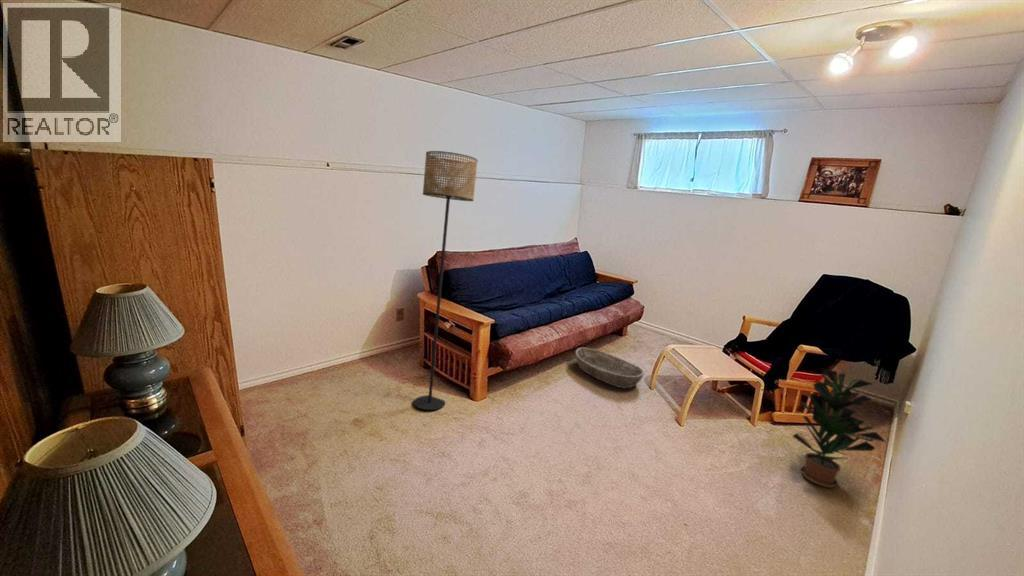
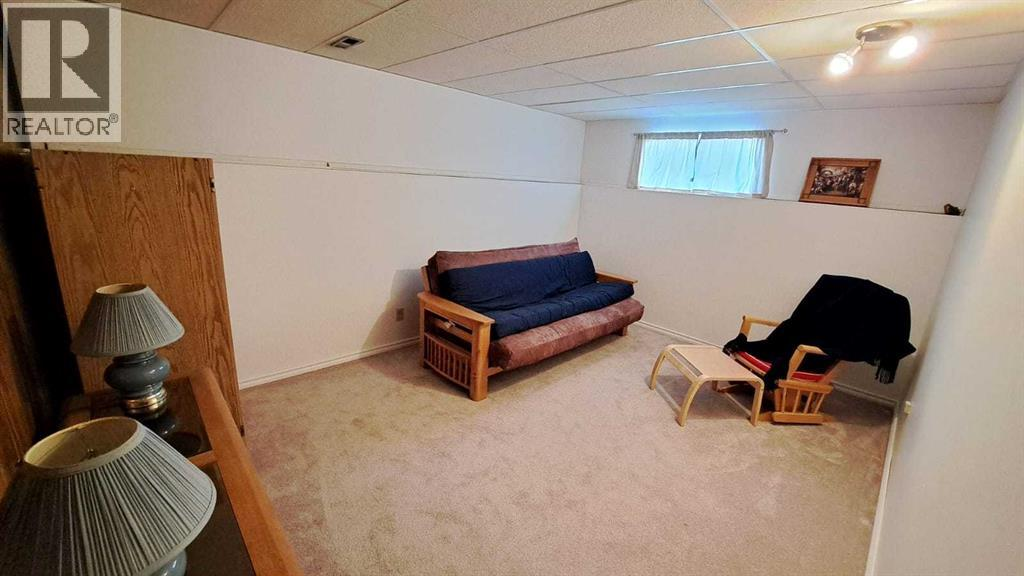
- floor lamp (440, 285)
- basket (607, 368)
- potted plant (839, 431)
